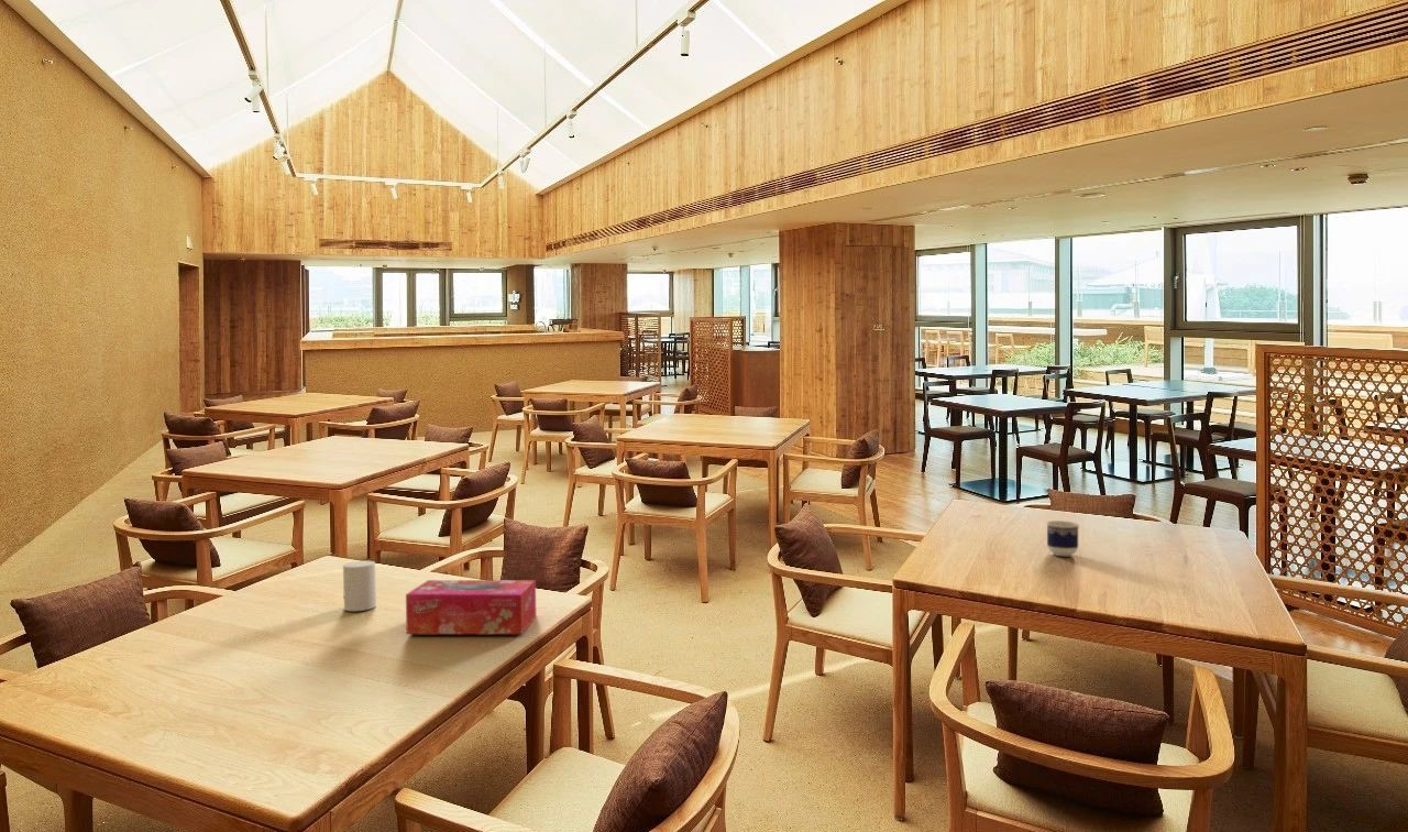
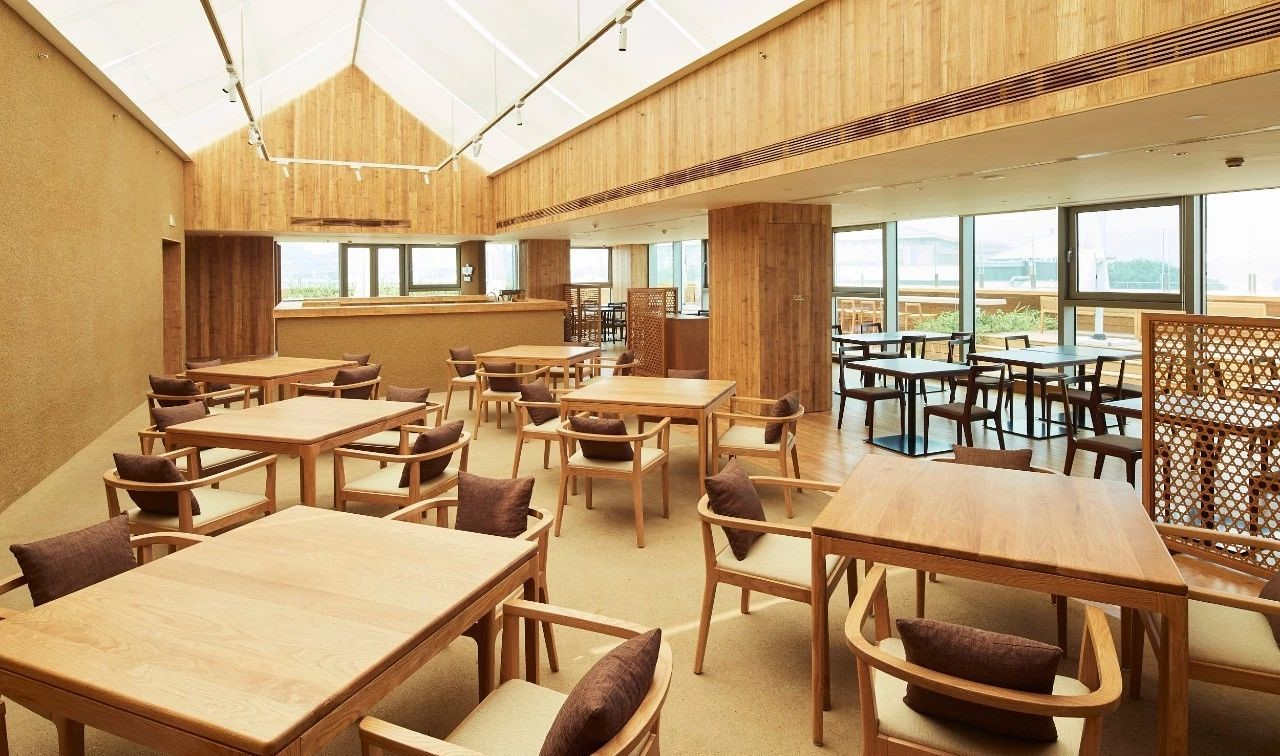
- cup (359, 585)
- cup (1064, 538)
- tissue box (473, 605)
